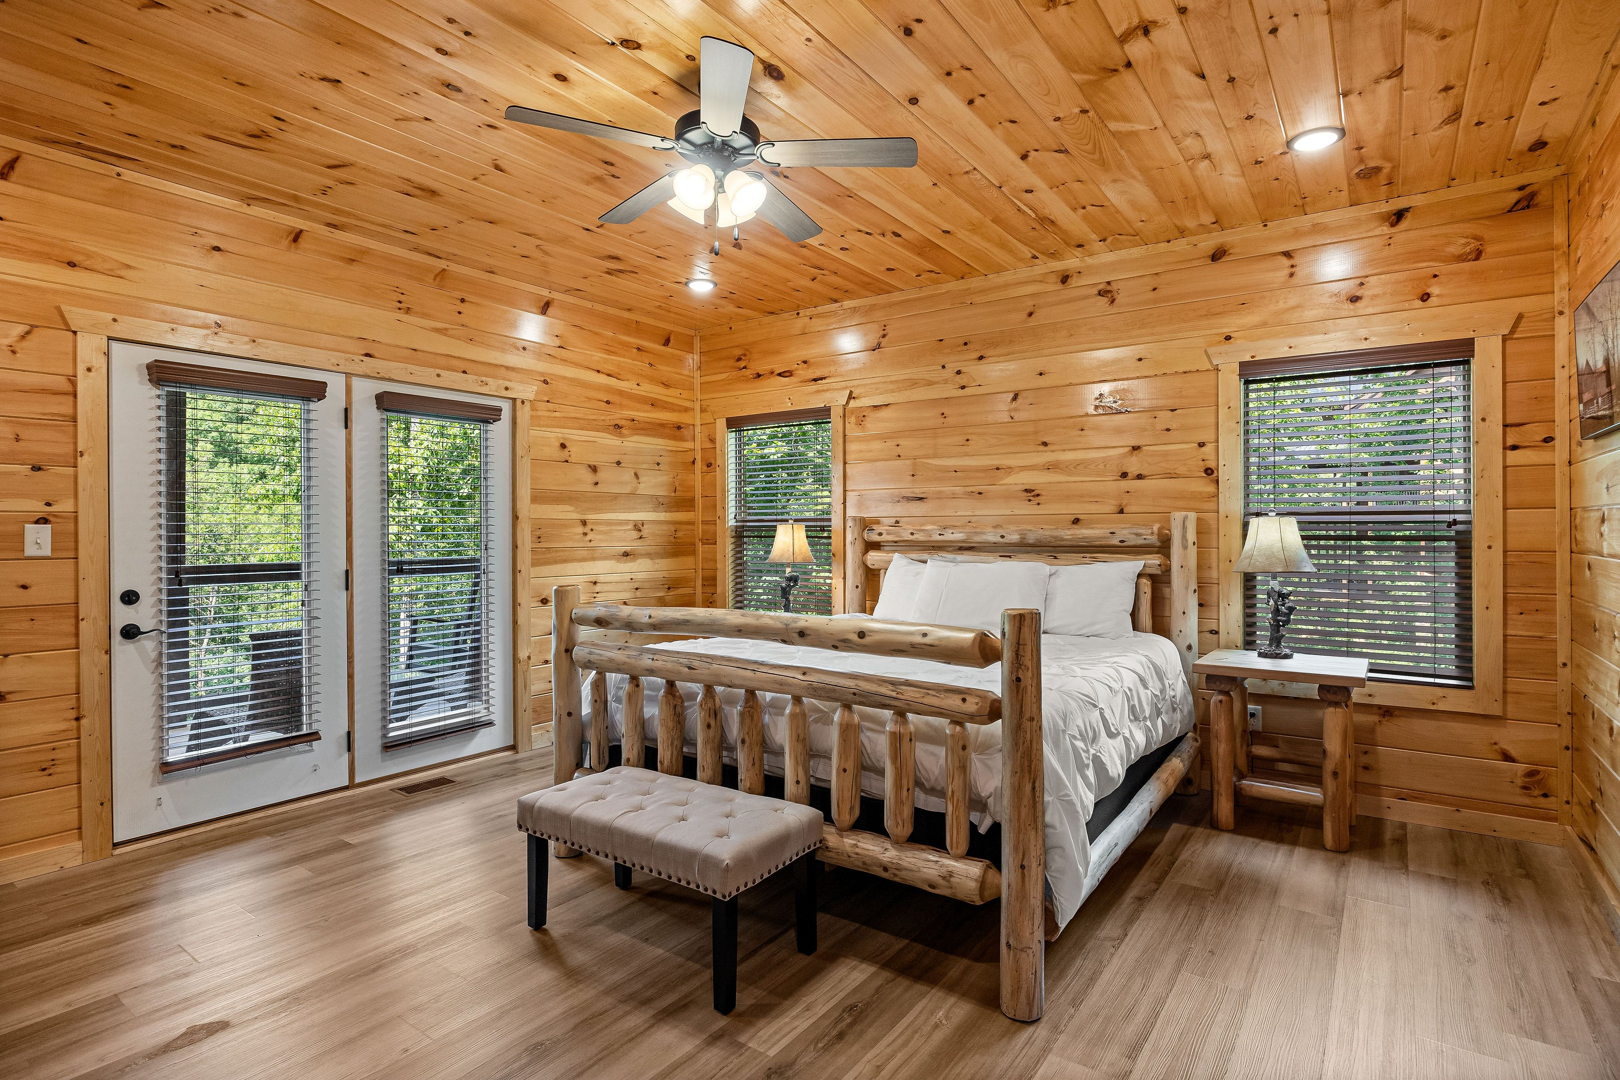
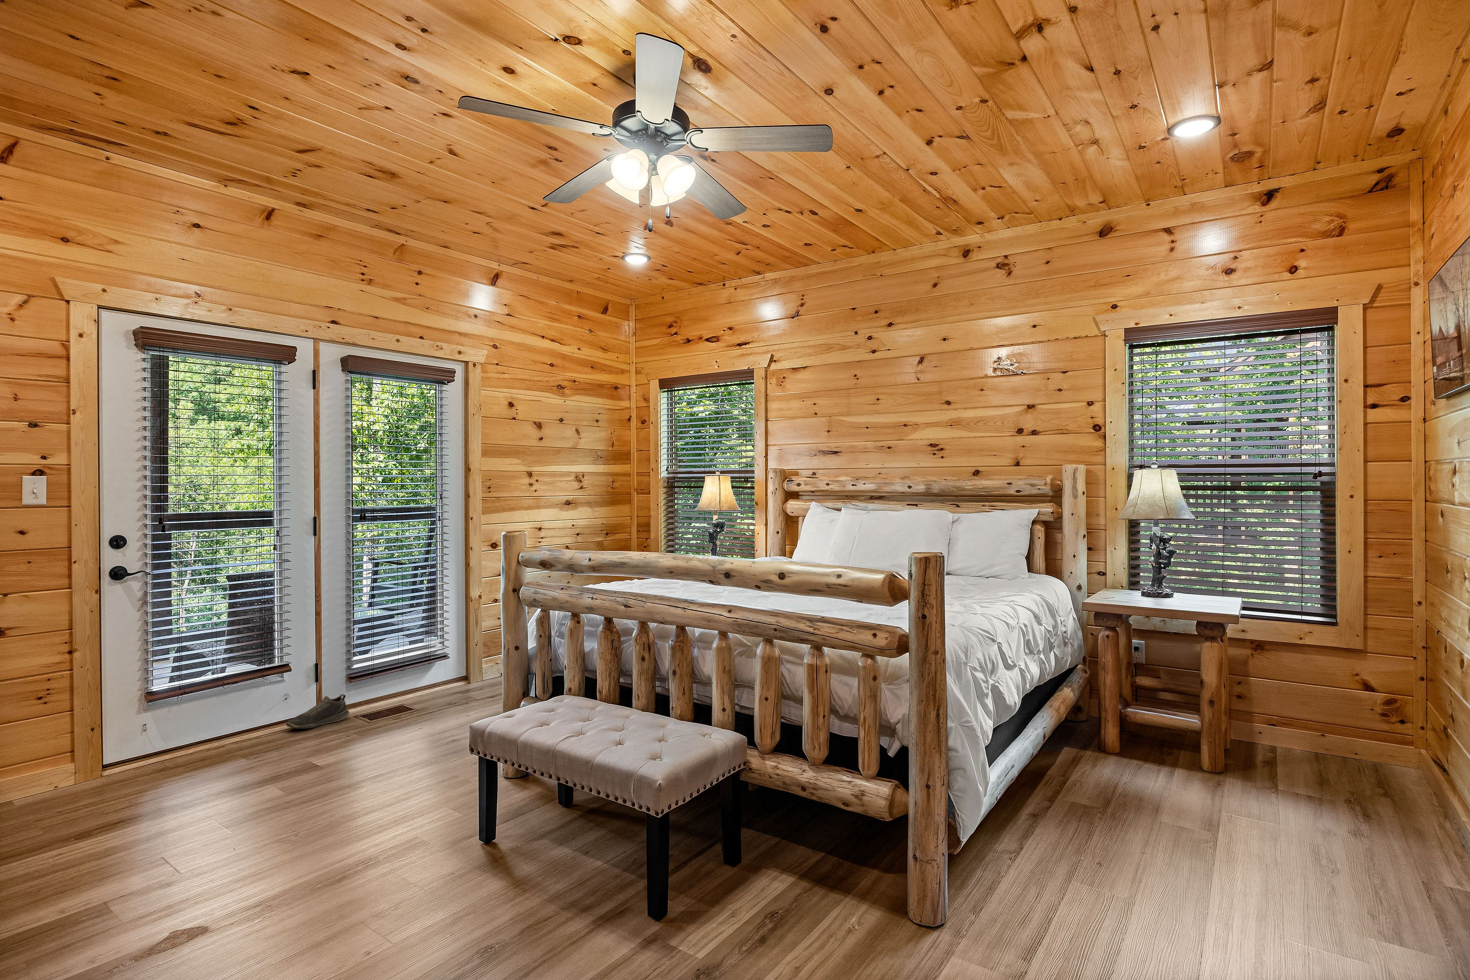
+ shoe (317, 711)
